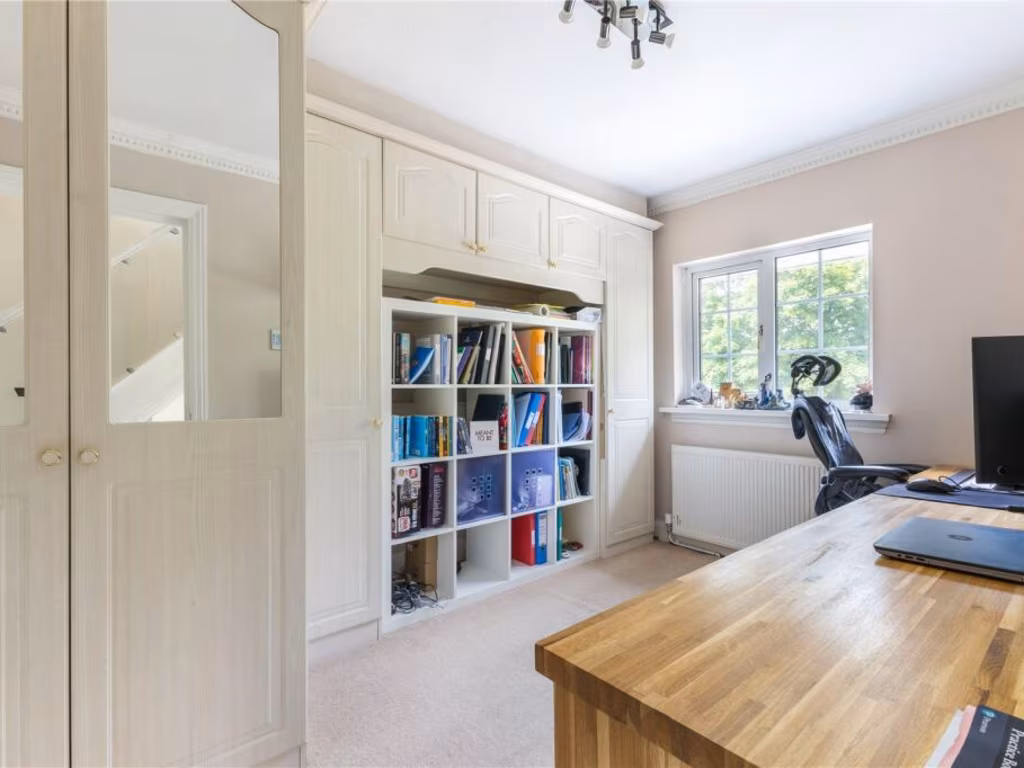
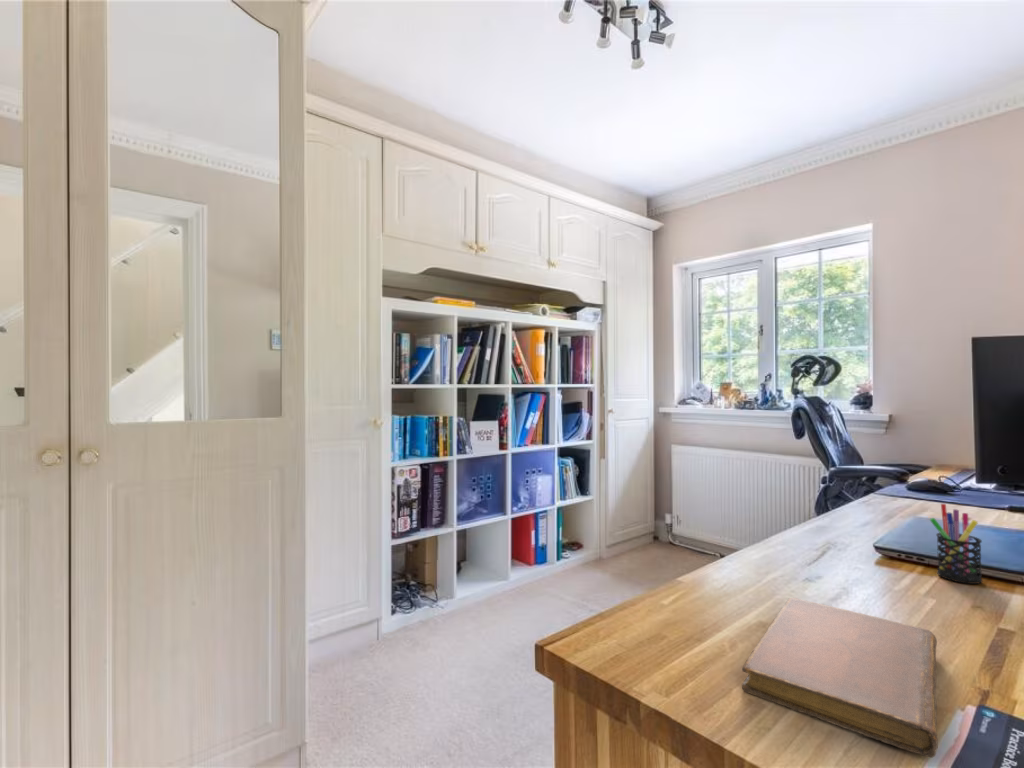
+ pen holder (952, 541)
+ notebook (845, 658)
